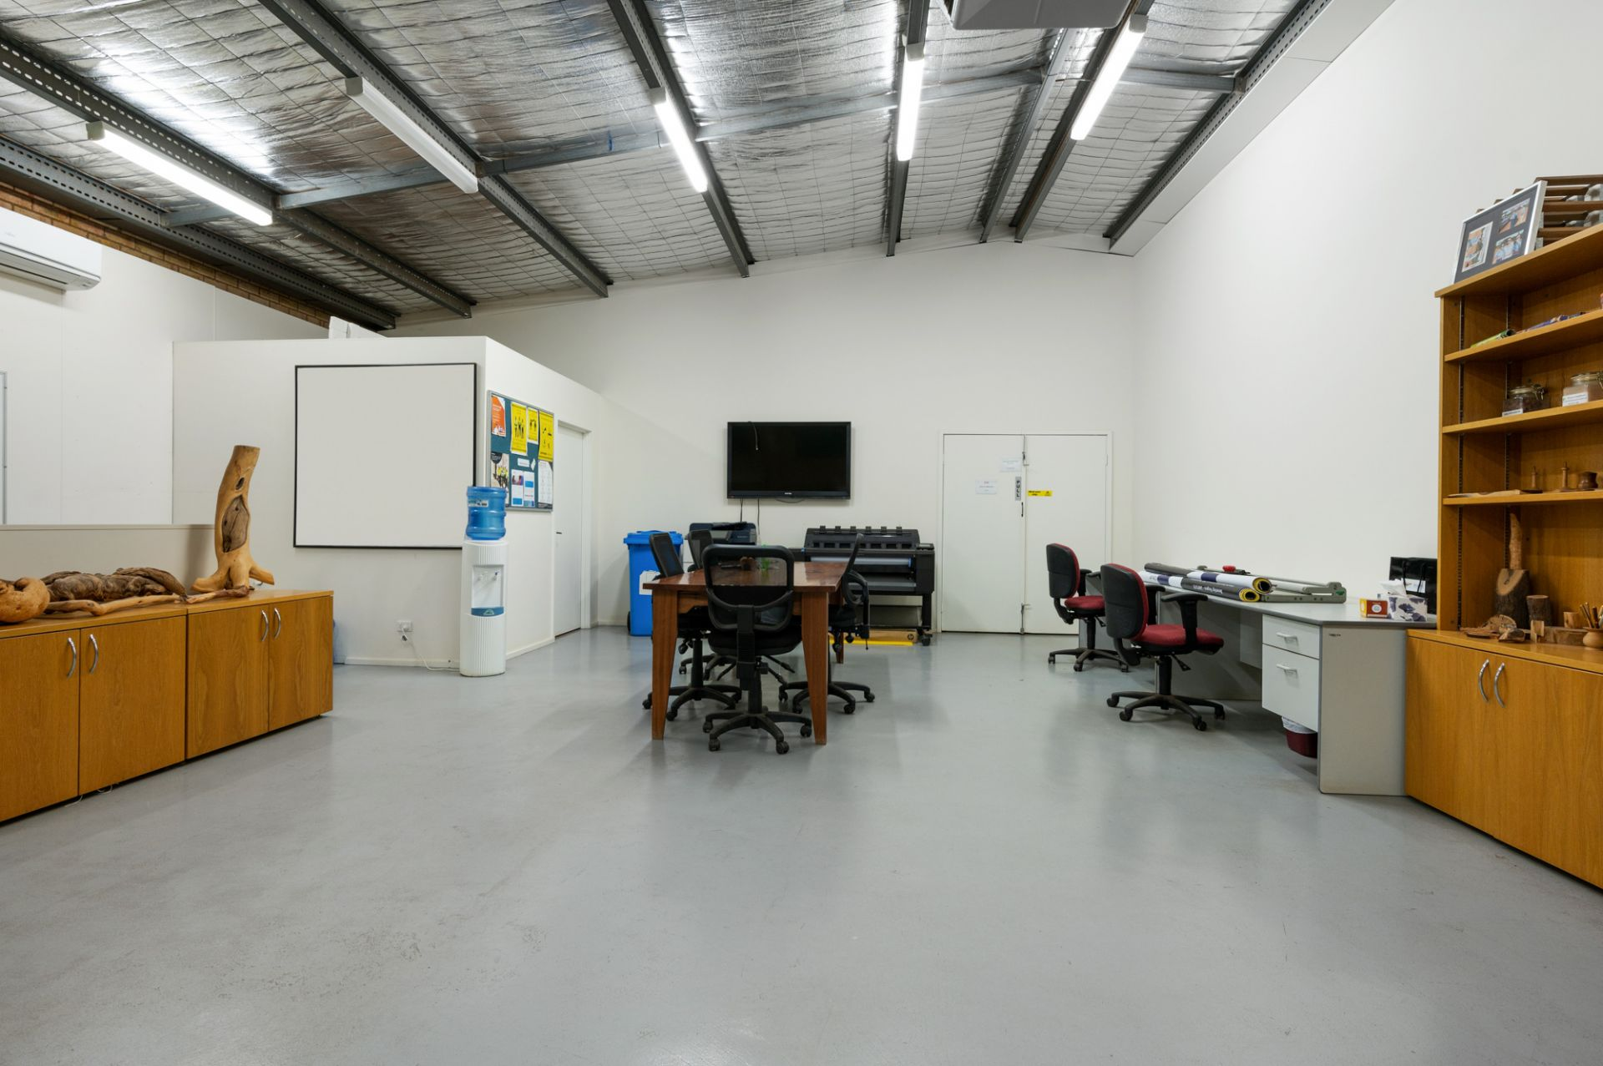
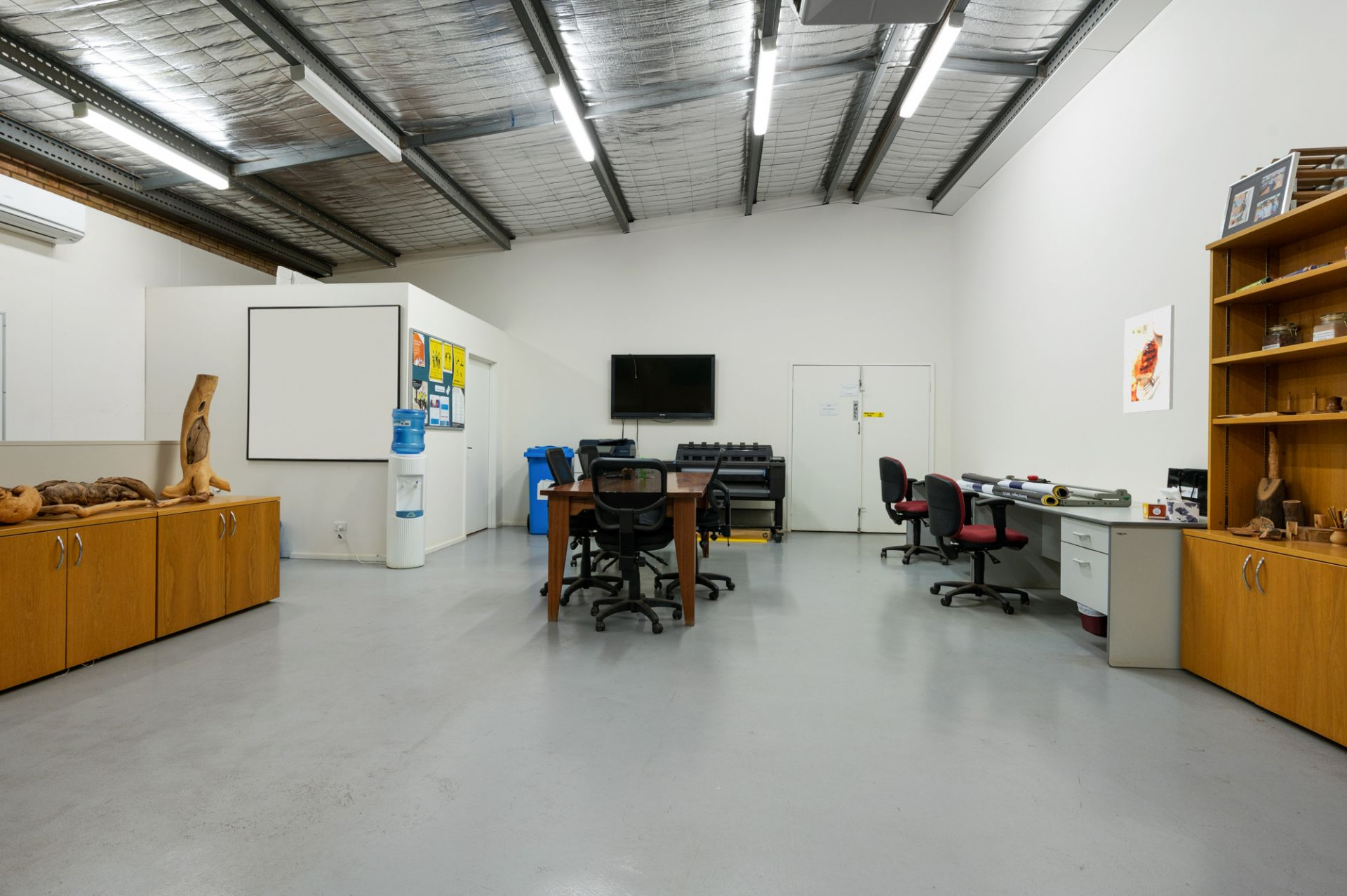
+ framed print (1147, 362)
